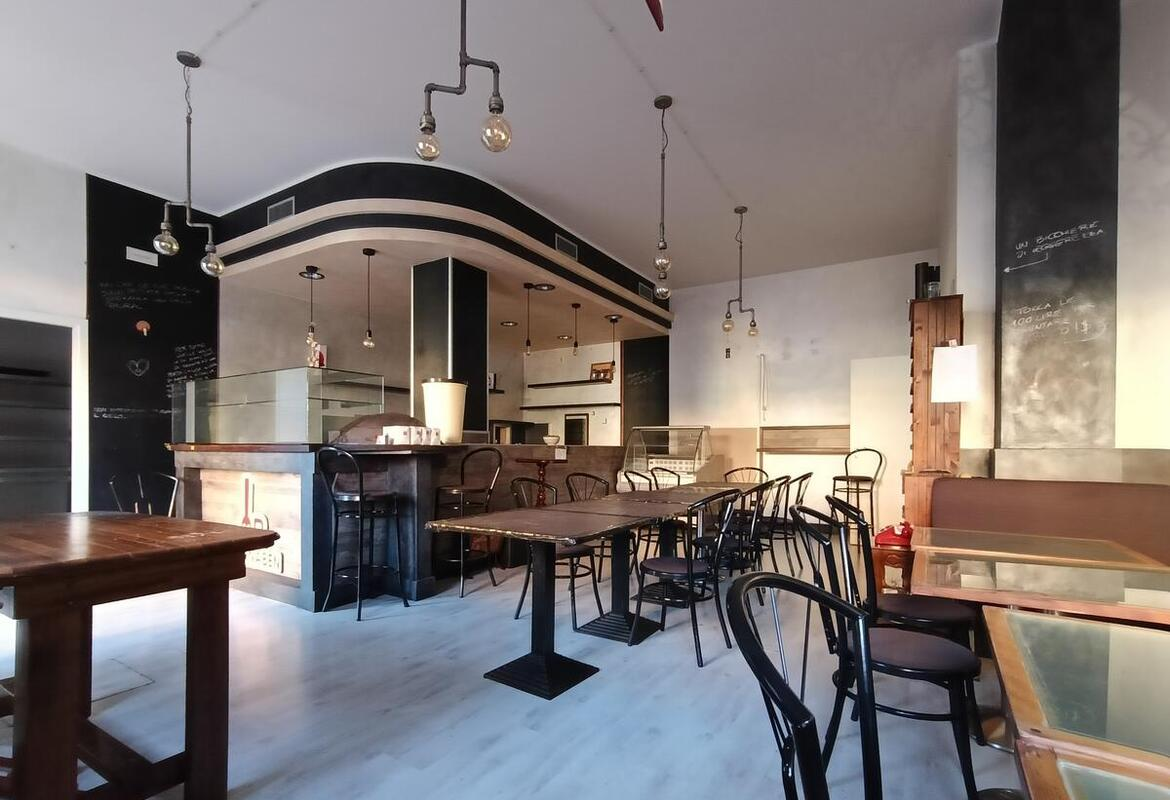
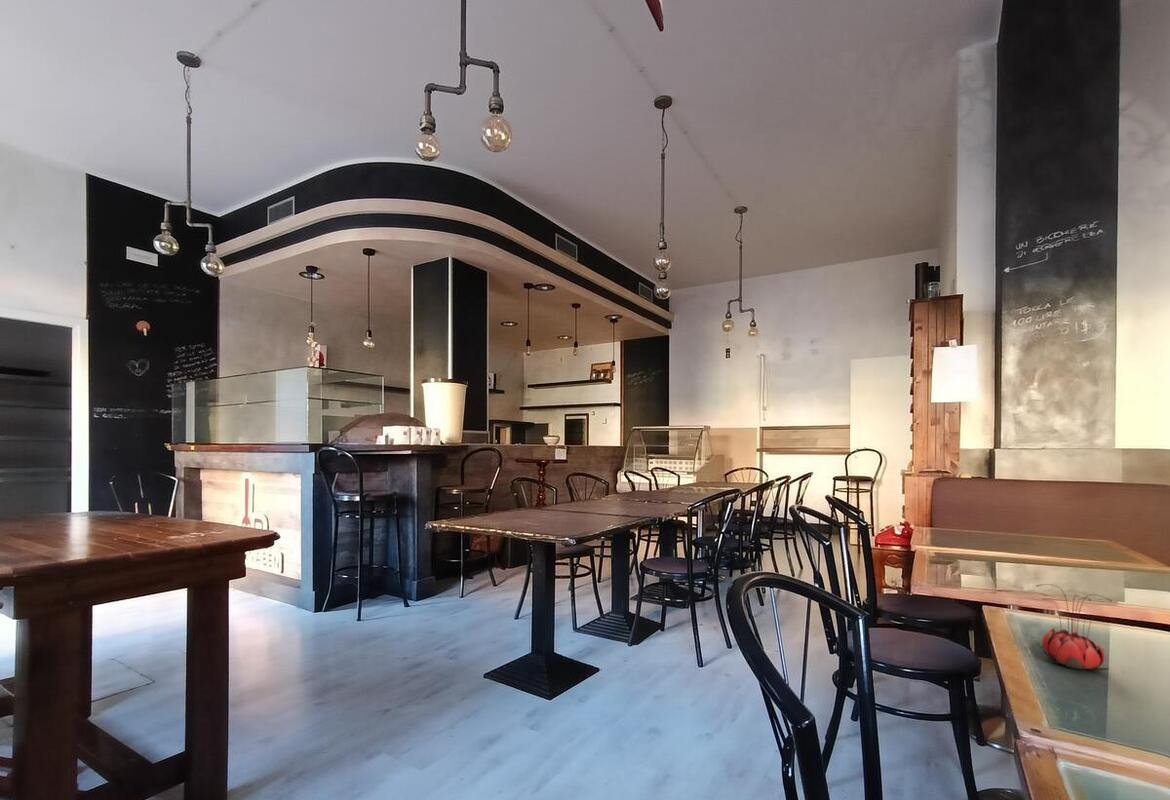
+ flower (1072, 625)
